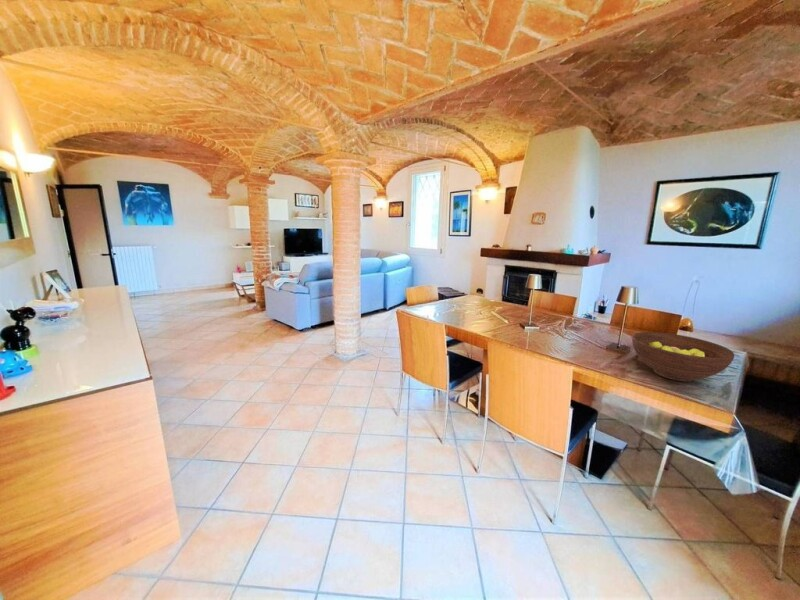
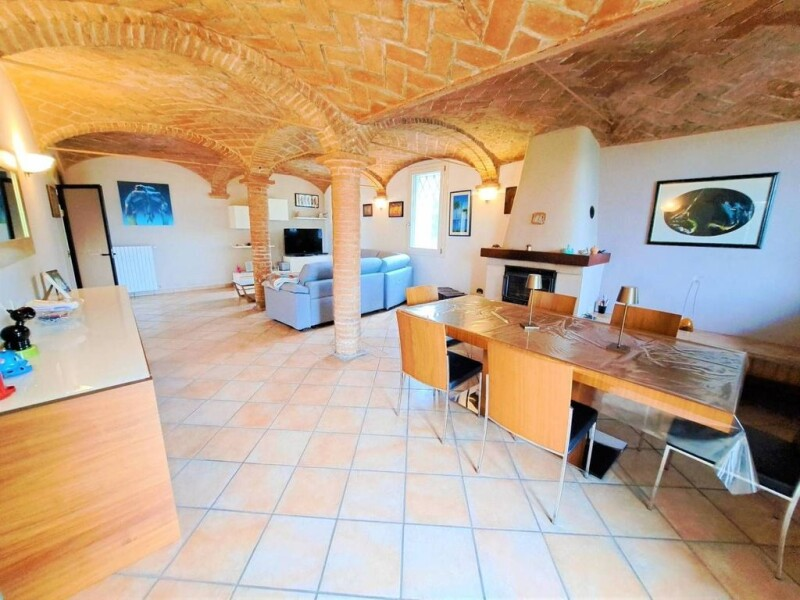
- fruit bowl (676, 359)
